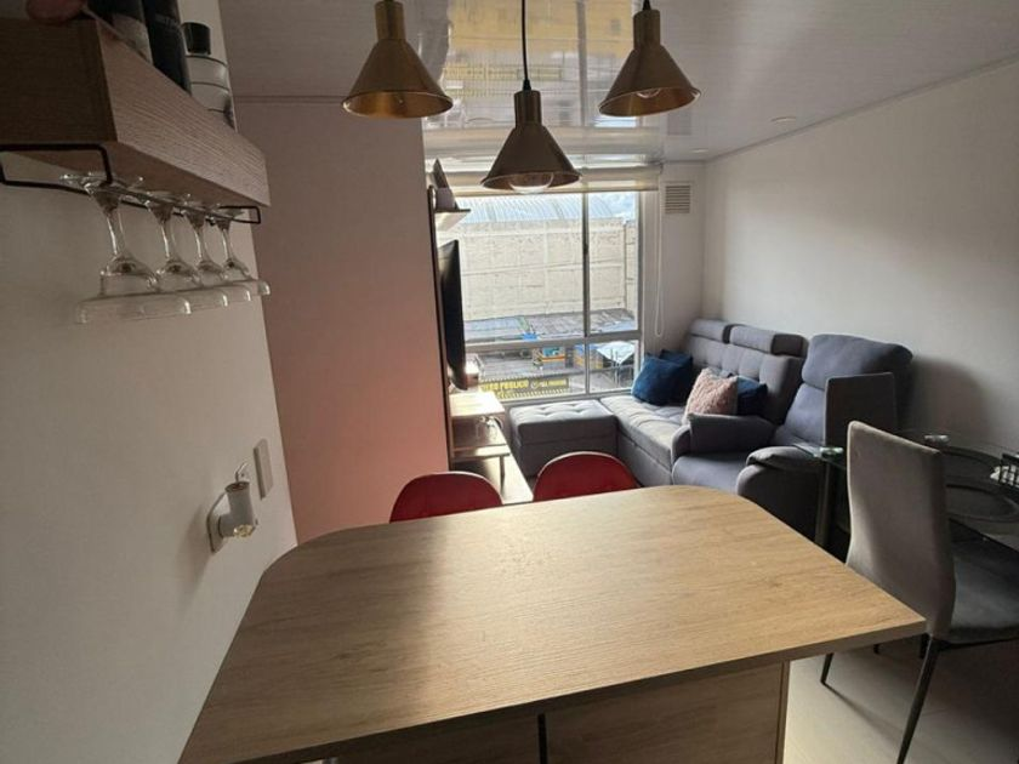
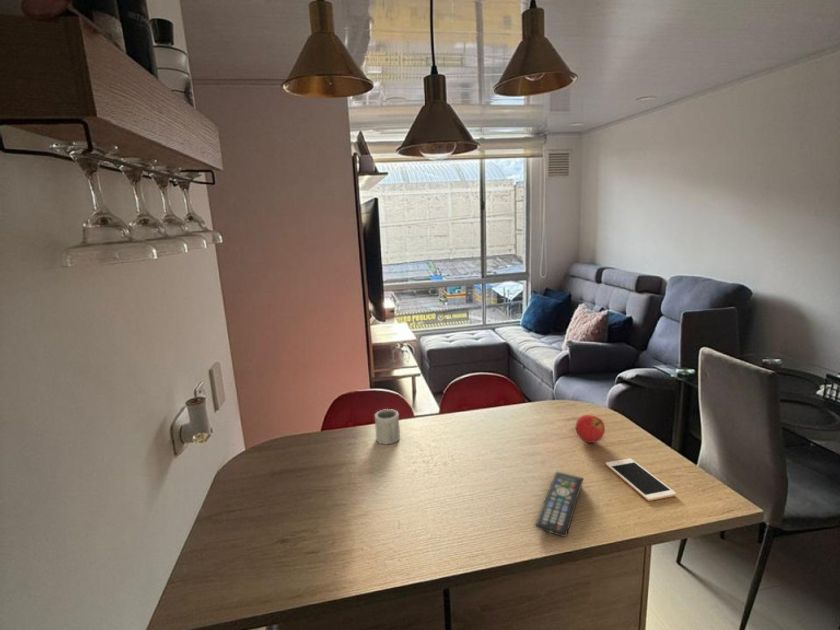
+ fruit (590, 428)
+ cell phone (638, 477)
+ remote control (561, 500)
+ cup (388, 428)
